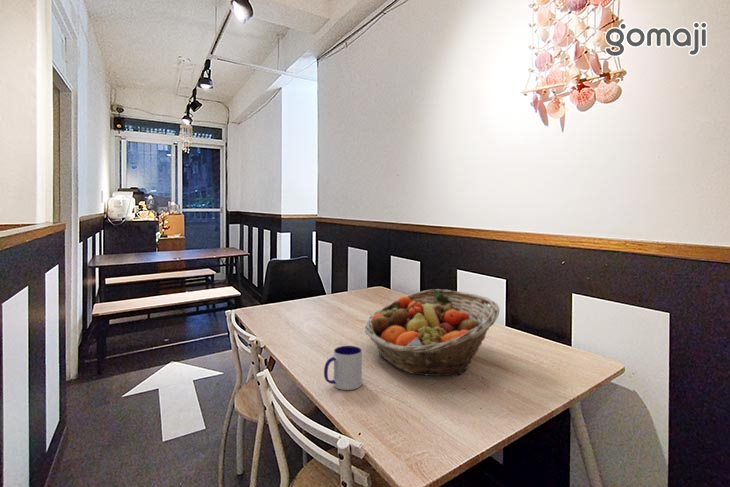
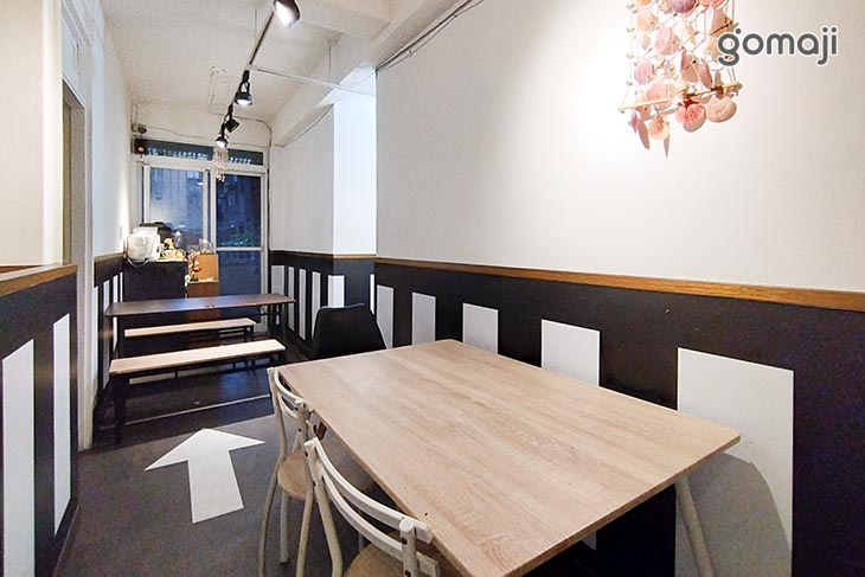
- mug (342, 368)
- fruit basket (427, 326)
